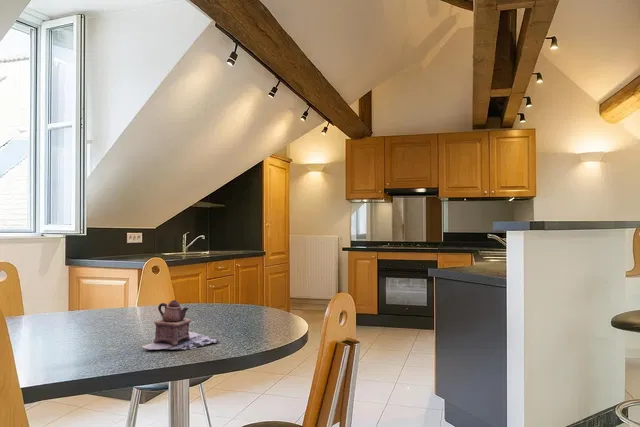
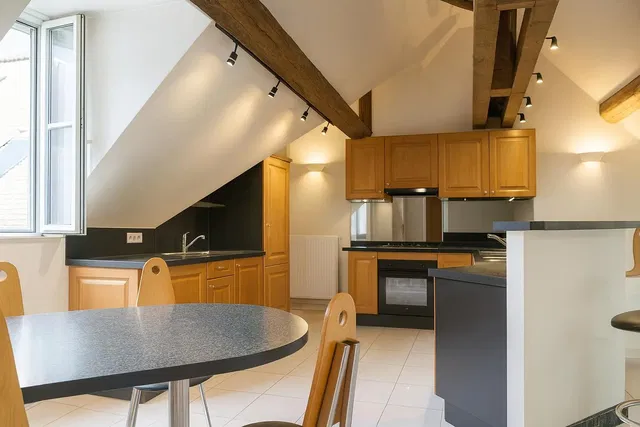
- teapot (175, 321)
